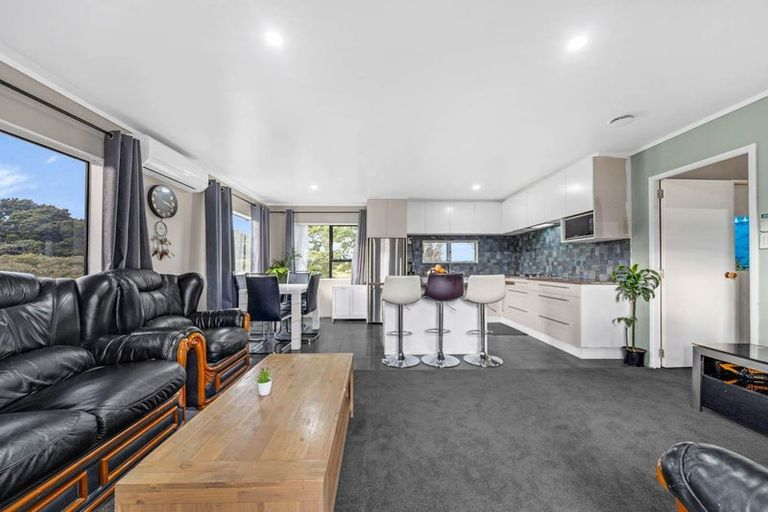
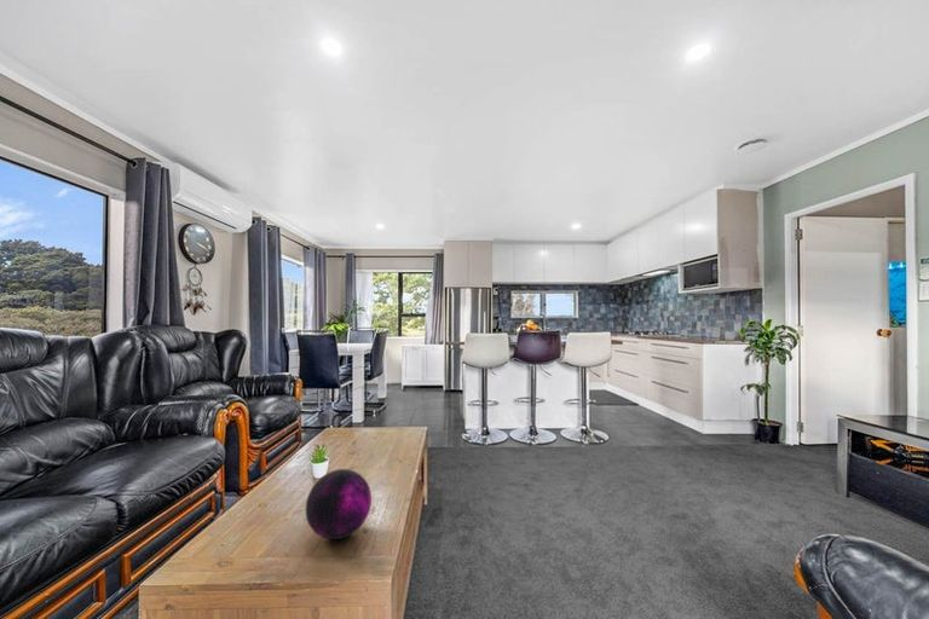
+ decorative orb (339, 502)
